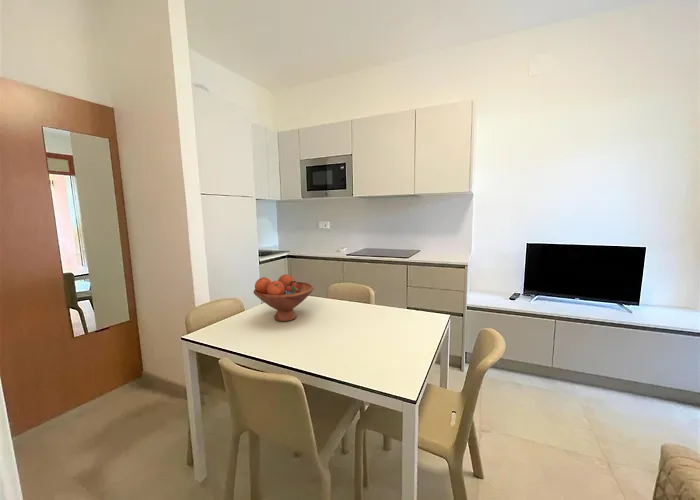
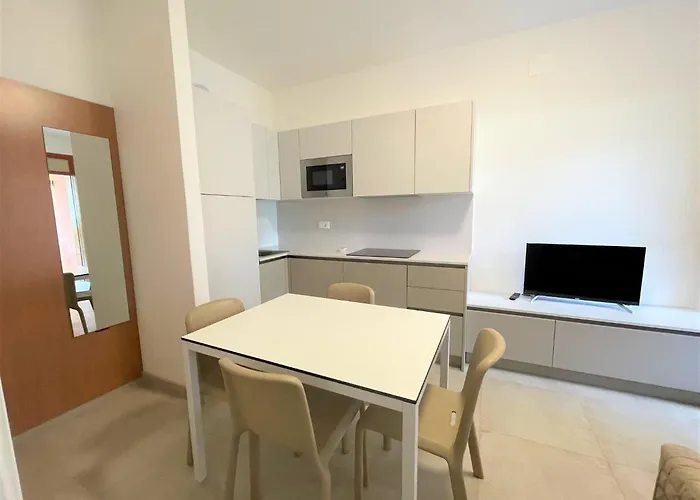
- fruit bowl (284, 297)
